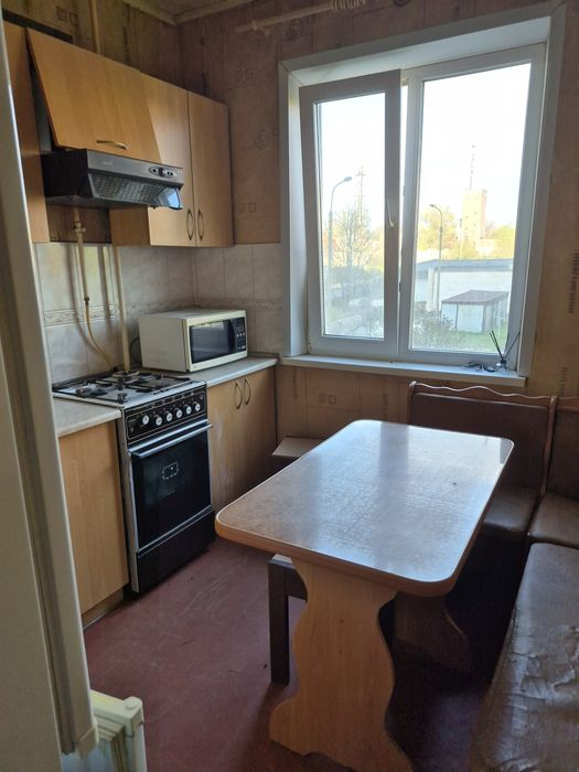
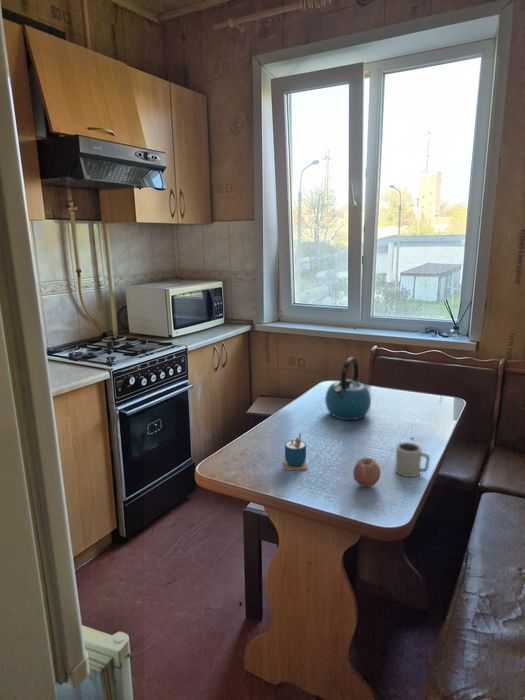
+ cup (412, 460)
+ fruit (367, 472)
+ kettle (347, 388)
+ cup (295, 447)
